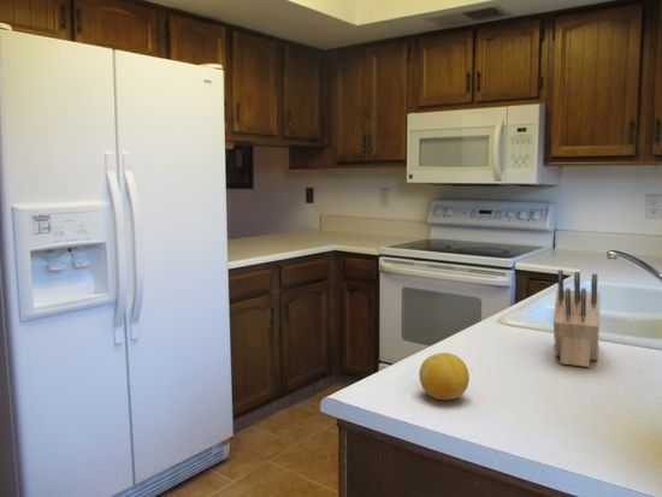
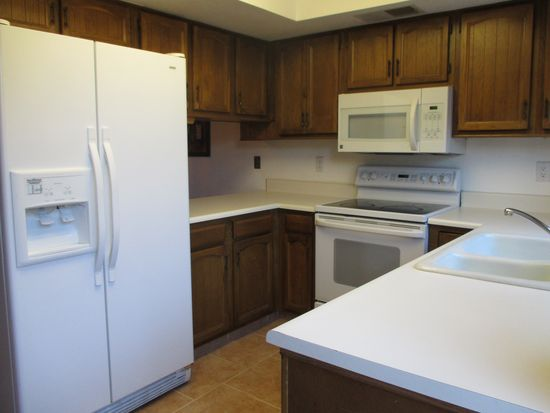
- fruit (443, 375)
- knife block (578, 312)
